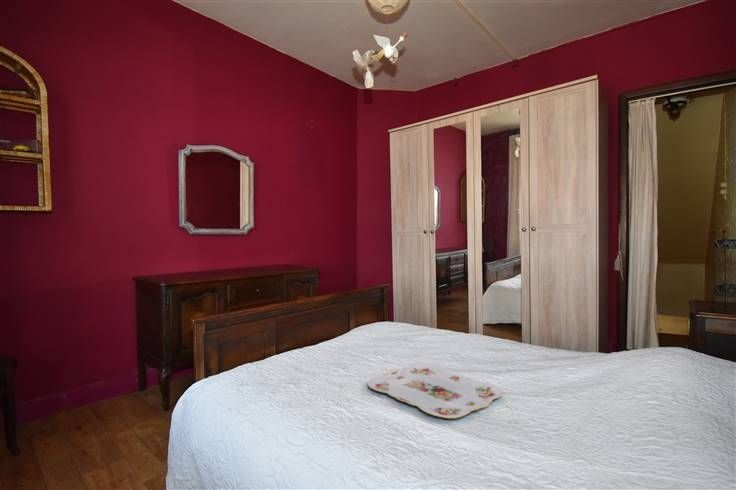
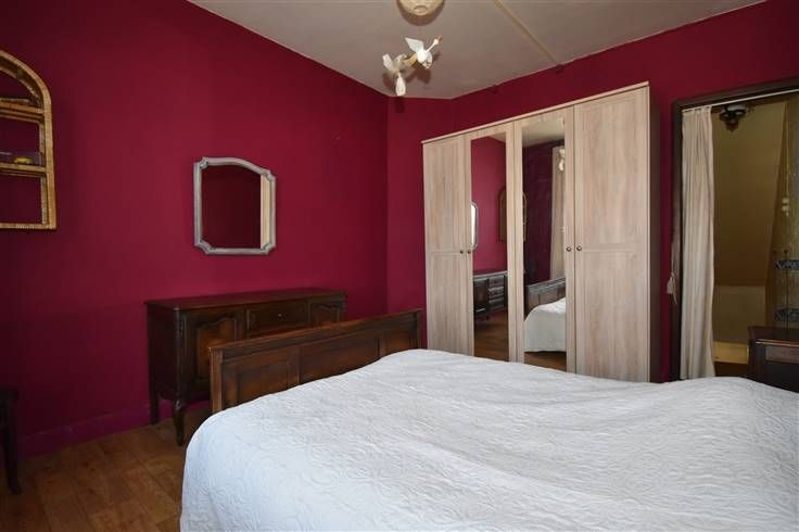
- serving tray (432, 388)
